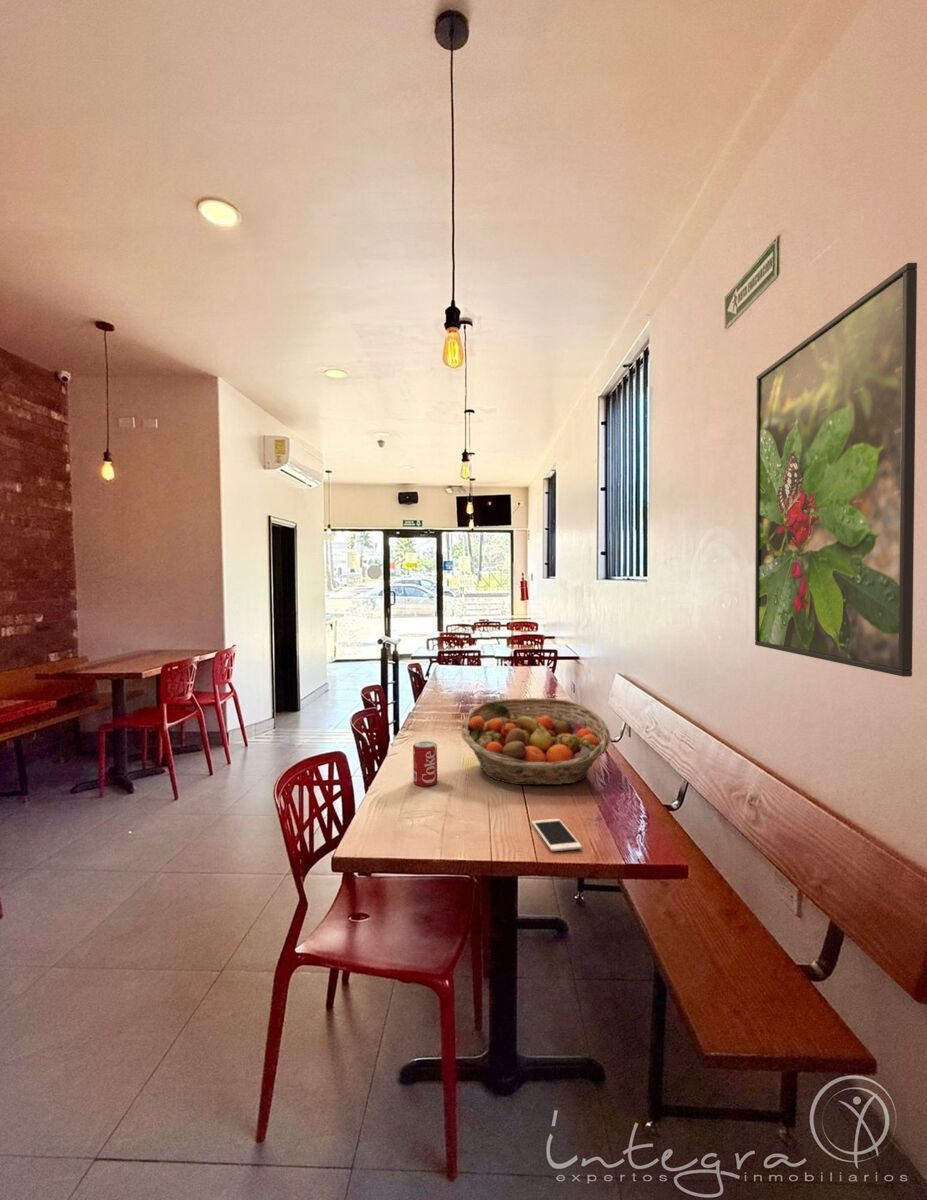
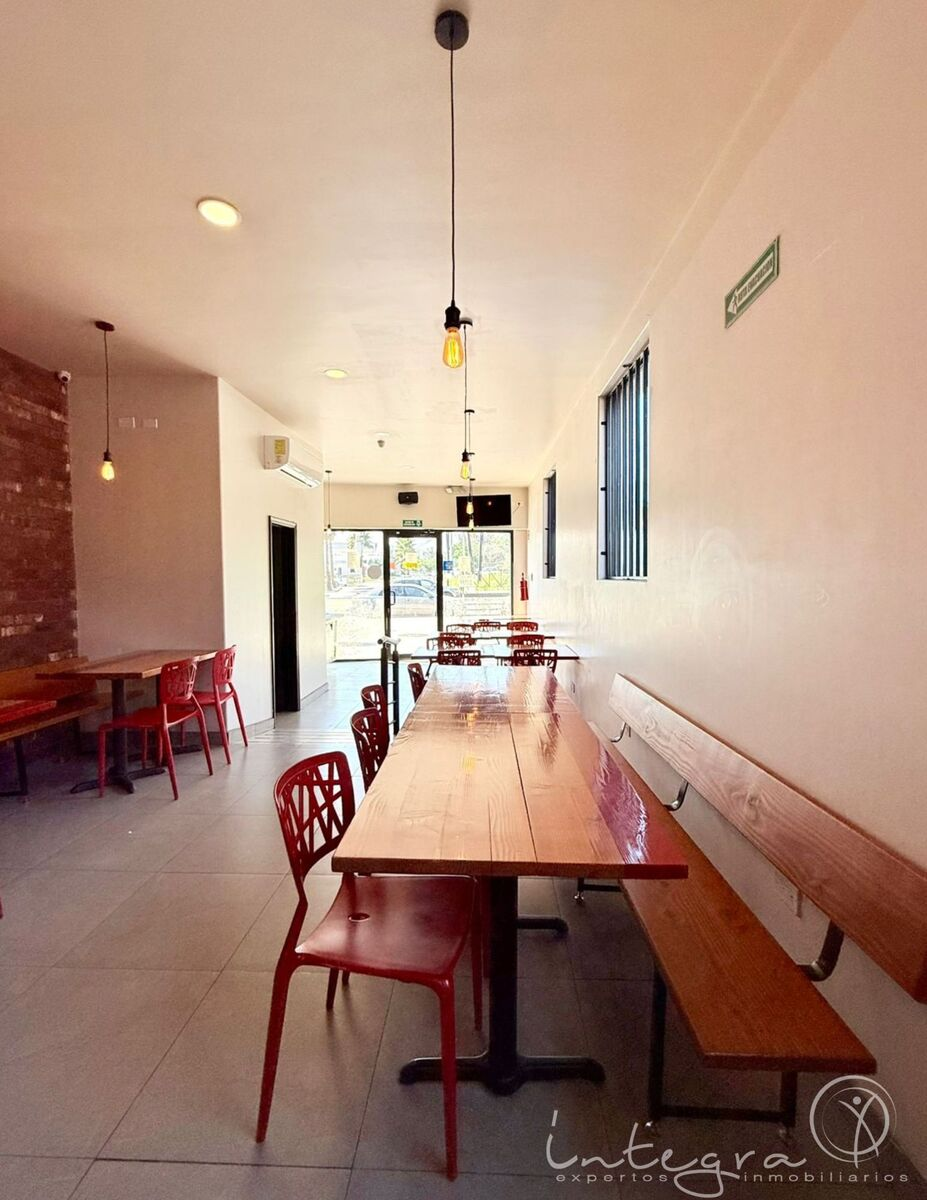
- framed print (818, 495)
- beverage can (425, 763)
- fruit basket (534, 739)
- cell phone (555, 834)
